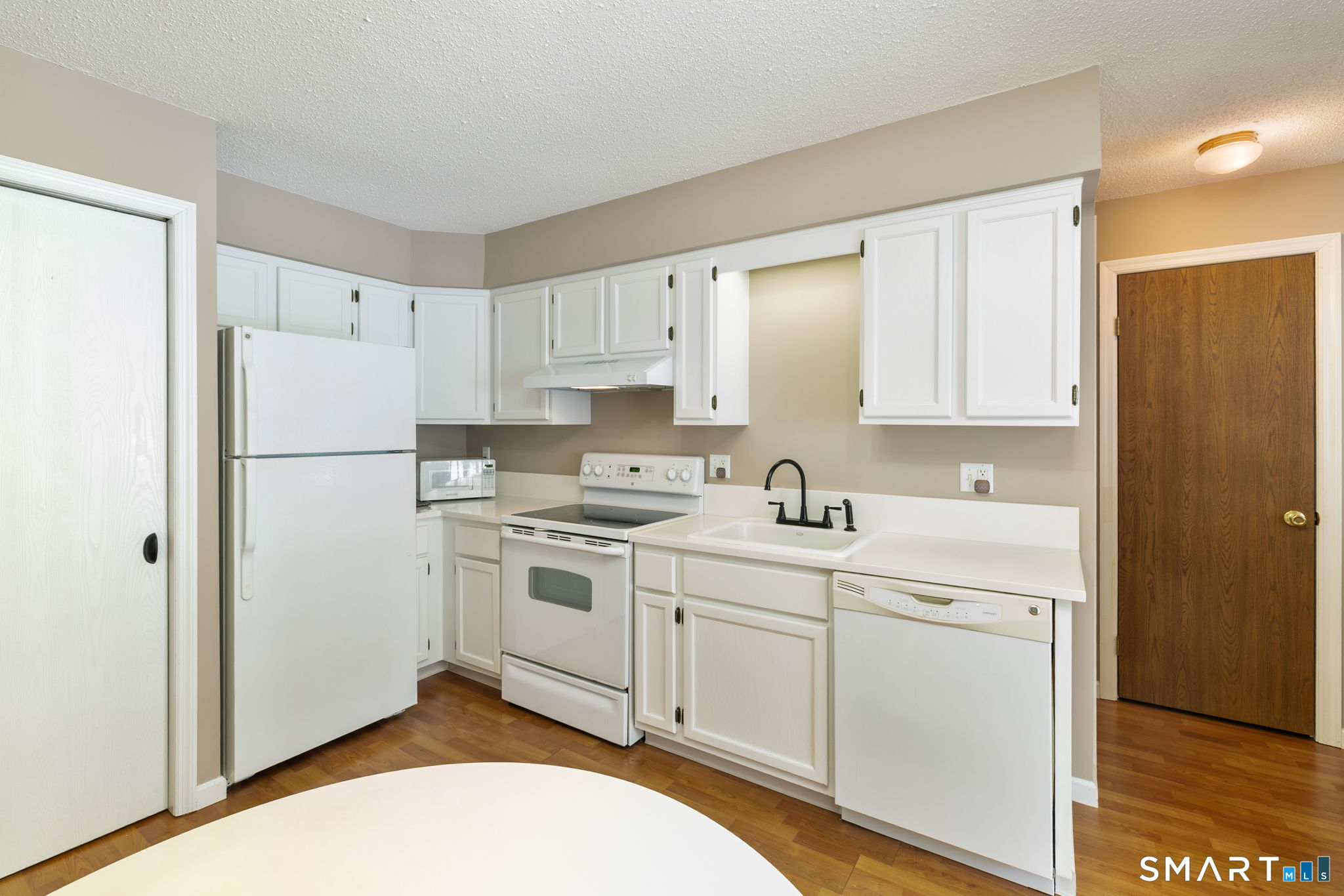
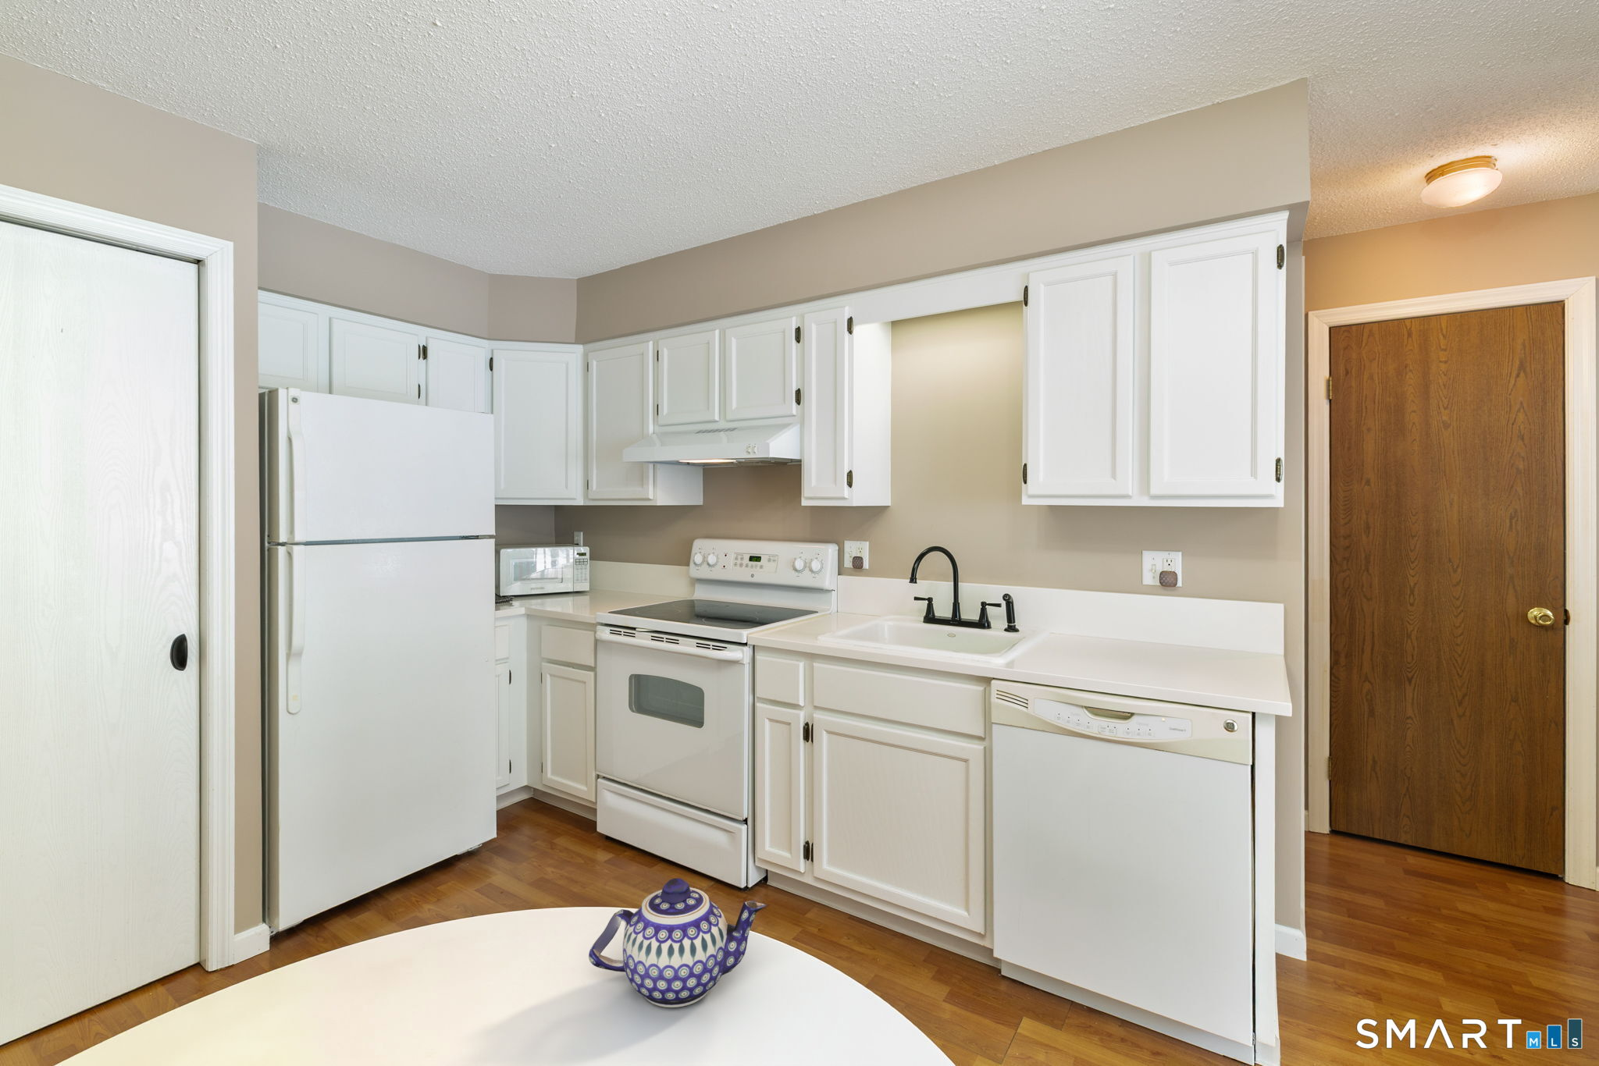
+ teapot (678, 933)
